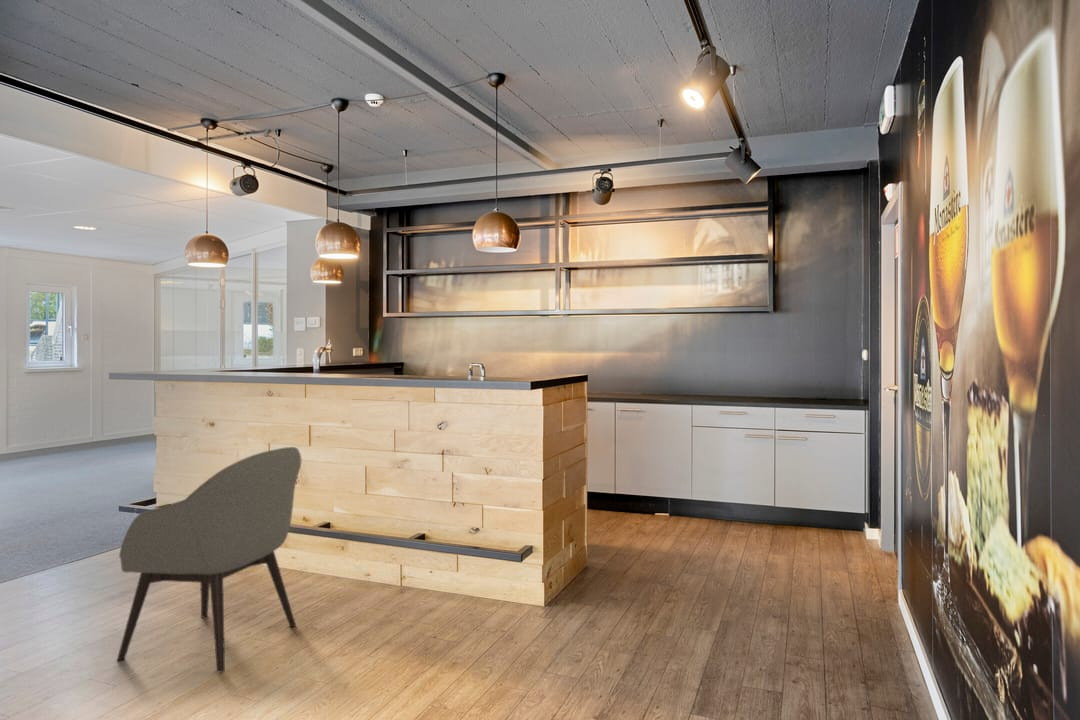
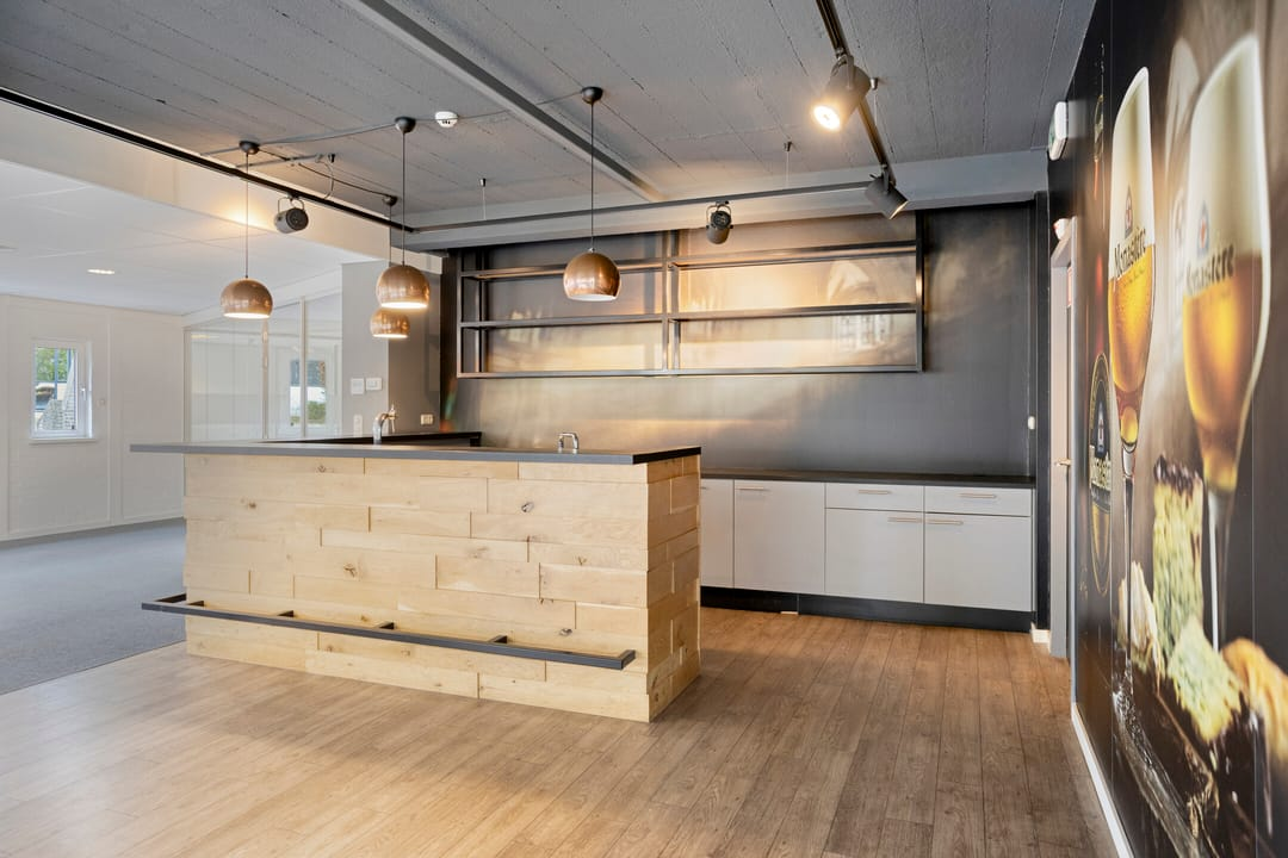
- chair (216, 544)
